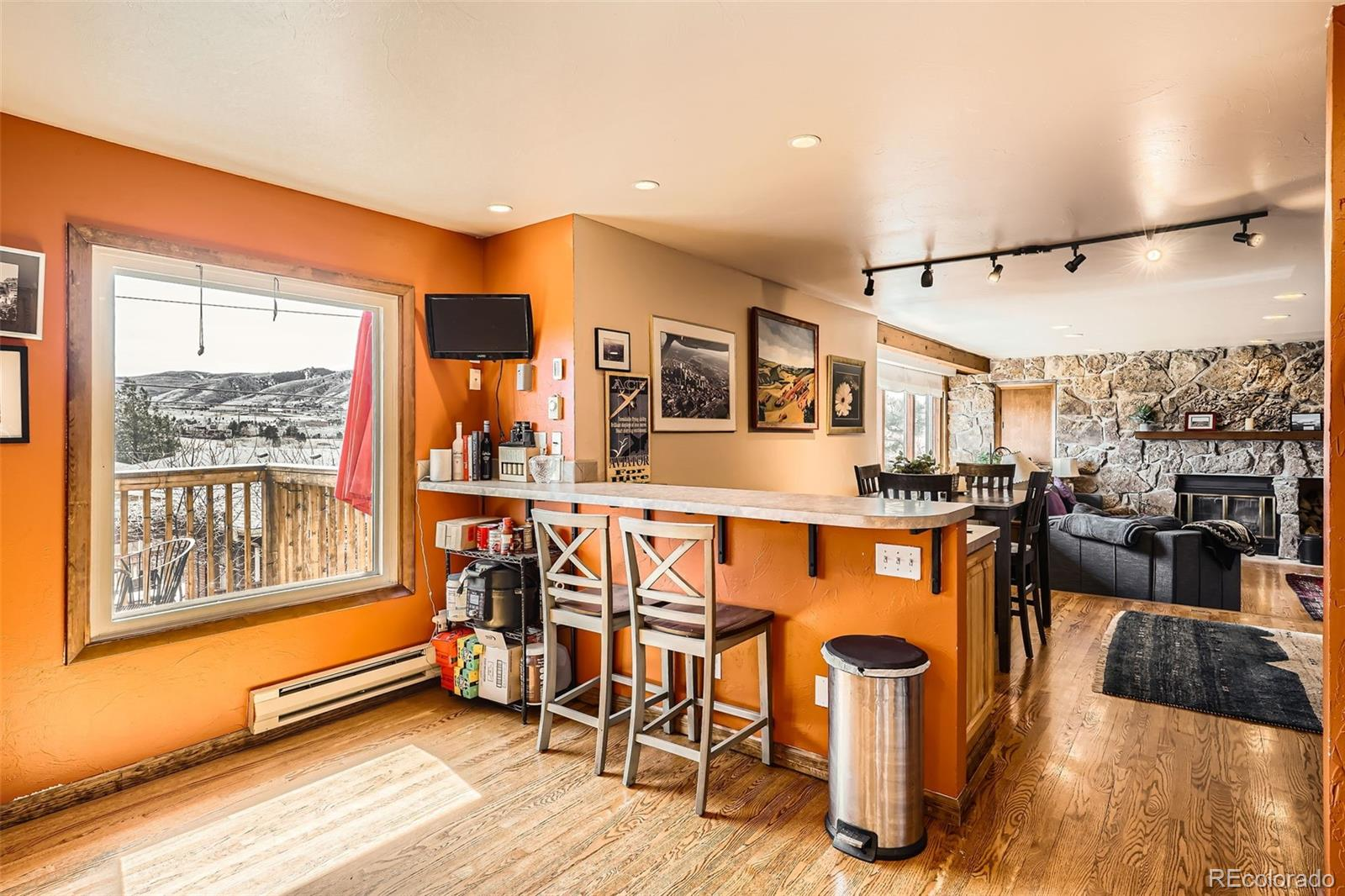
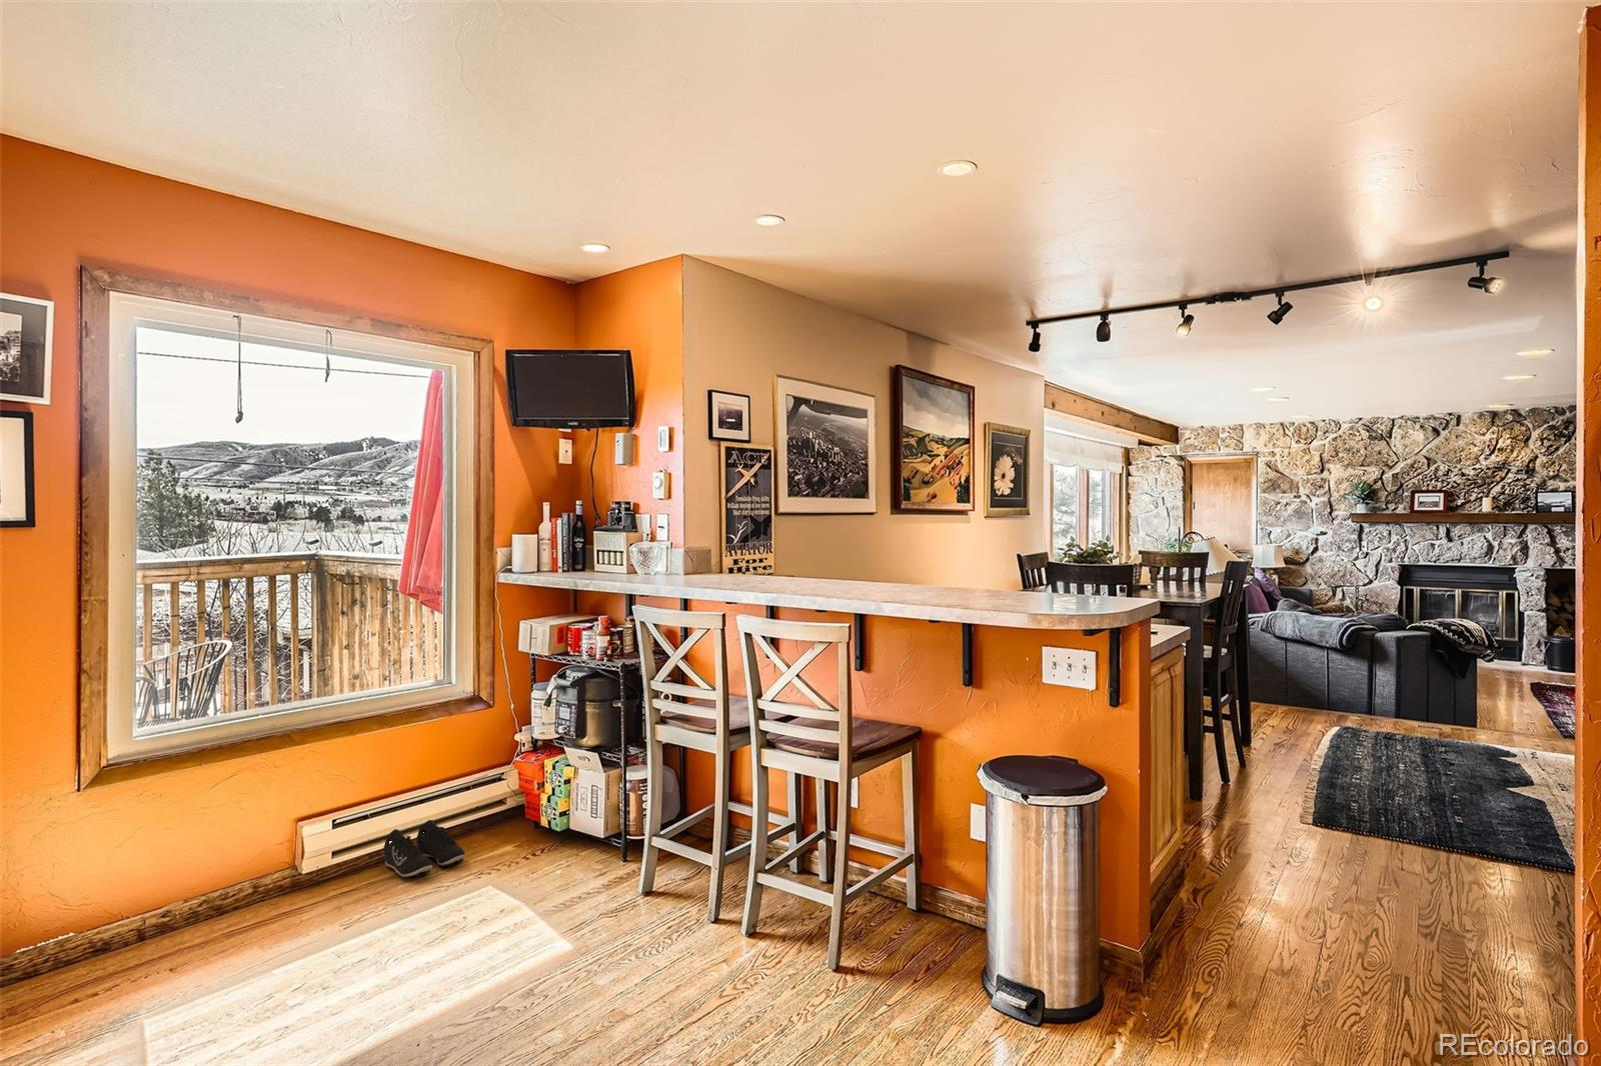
+ sneaker (424, 847)
